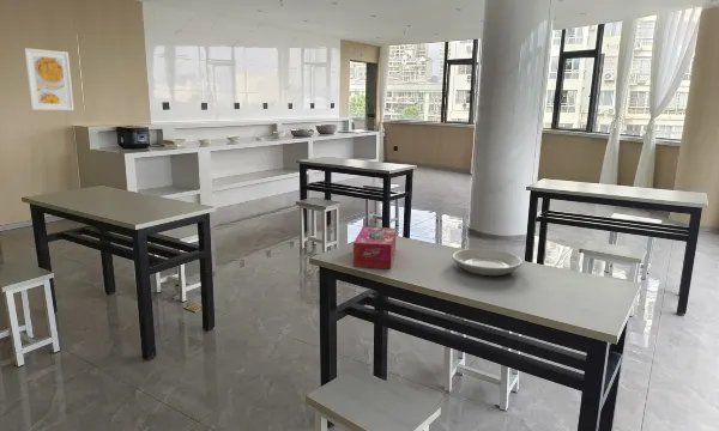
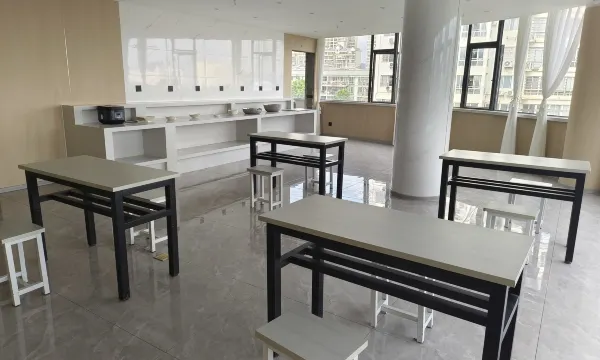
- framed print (49, 80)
- plate (485, 262)
- tissue box (375, 245)
